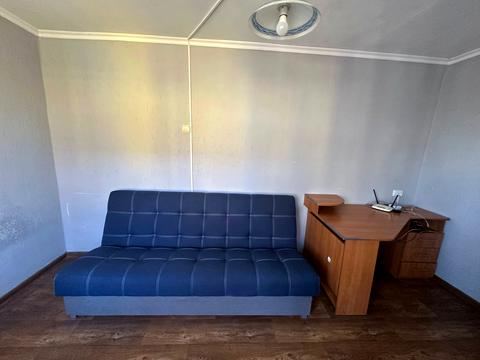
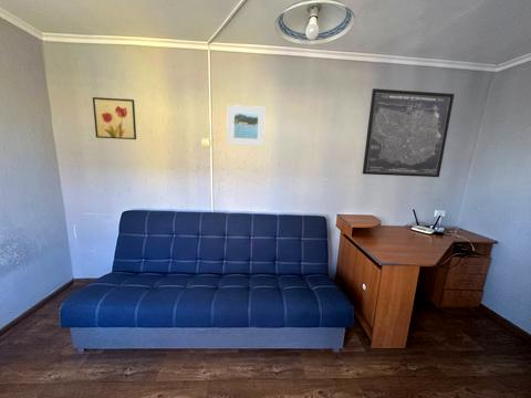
+ wall art (407, 135)
+ wall art (115, 118)
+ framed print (246, 126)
